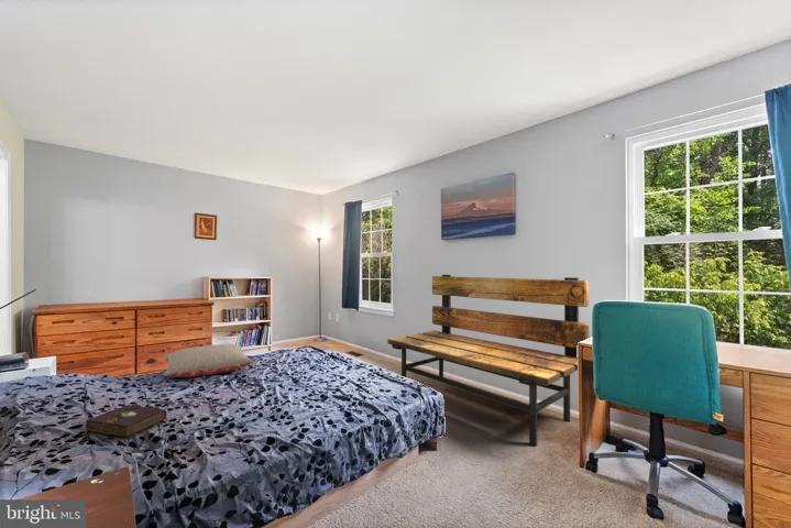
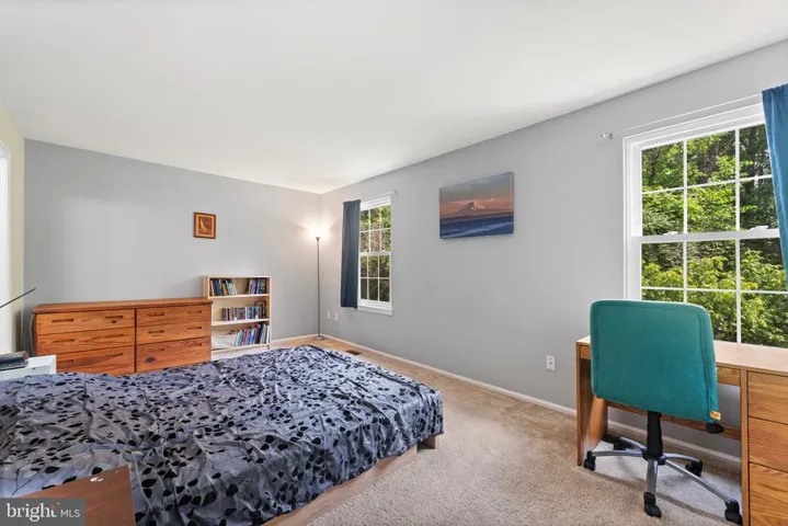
- book (124, 418)
- bench (475, 340)
- pillow (207, 359)
